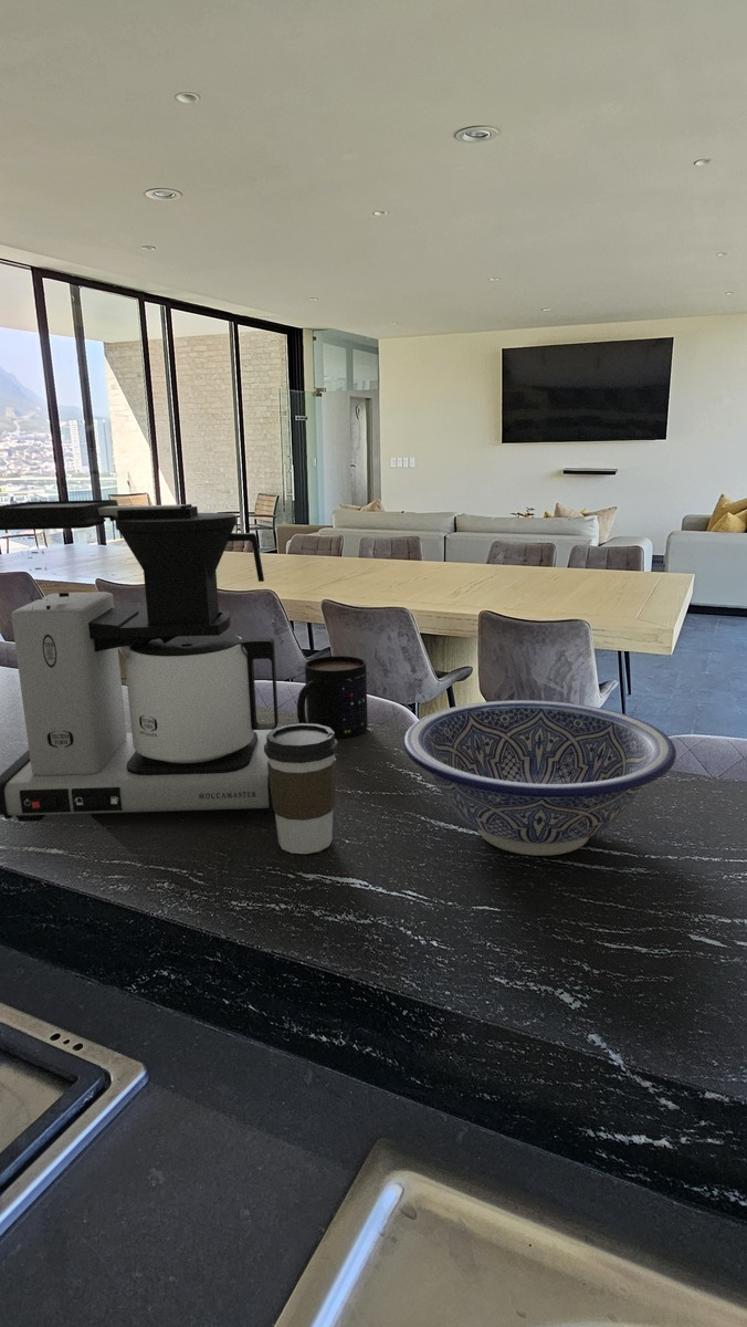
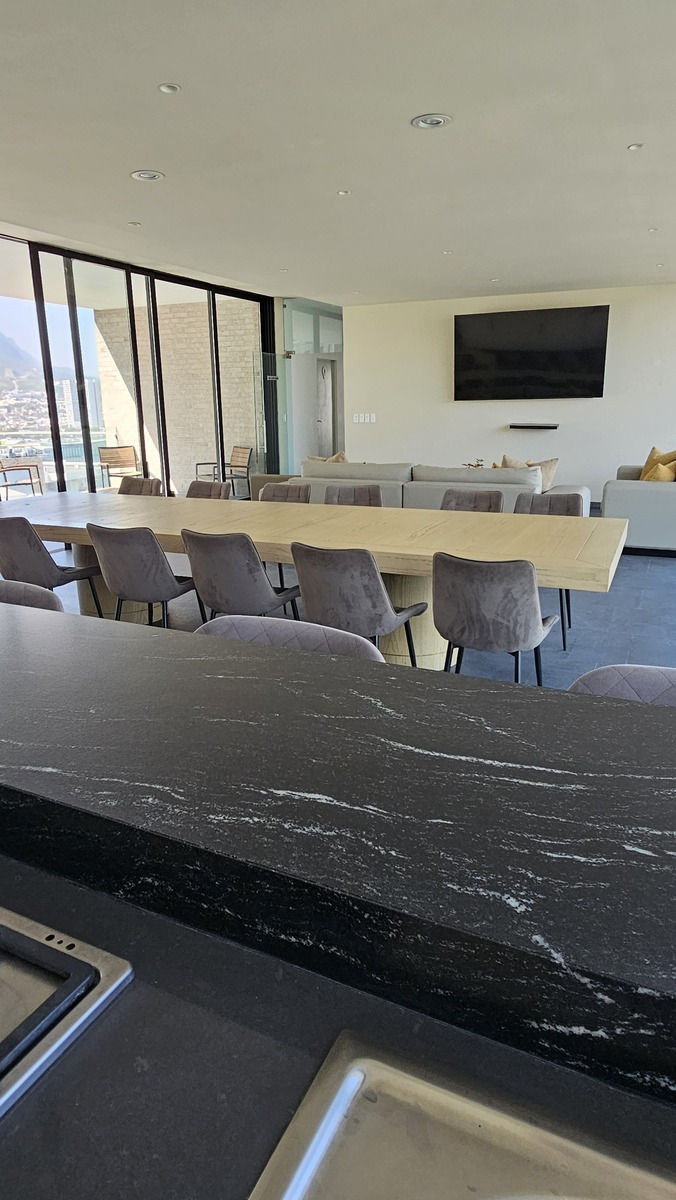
- coffee maker (145, 654)
- mug (327, 699)
- decorative bowl (534, 784)
- coffee cup (303, 788)
